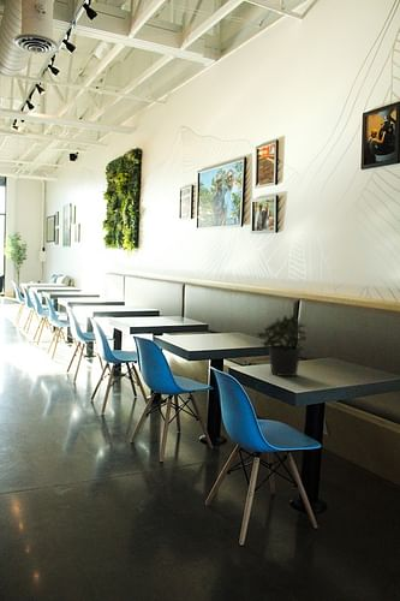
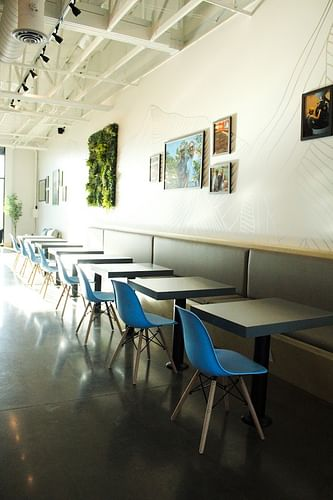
- potted plant (286, 344)
